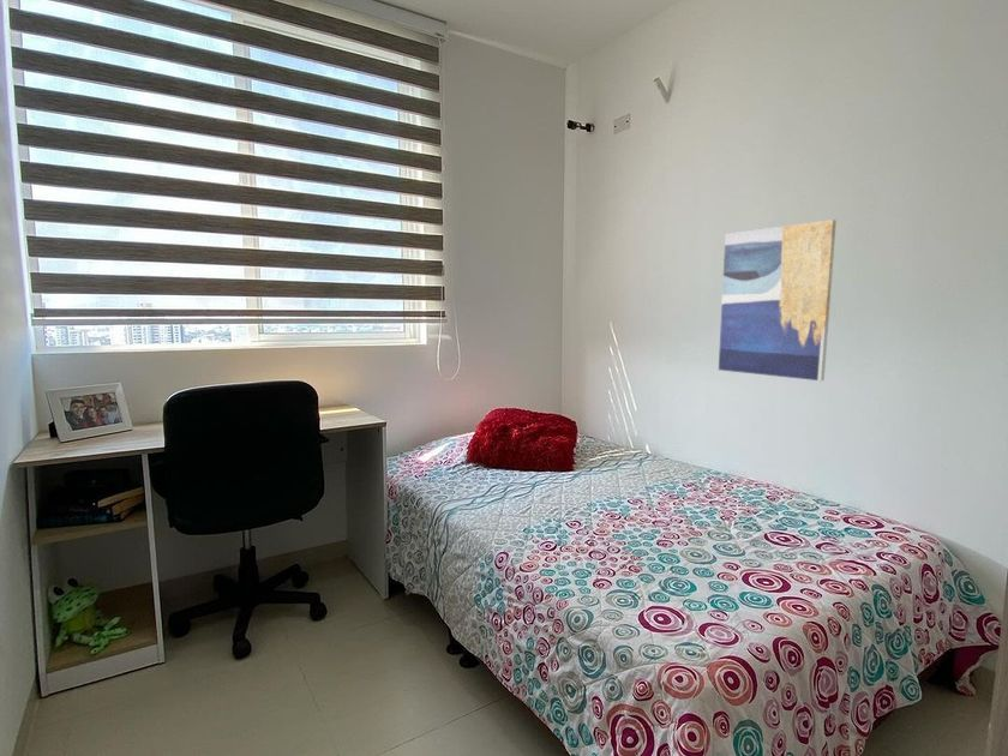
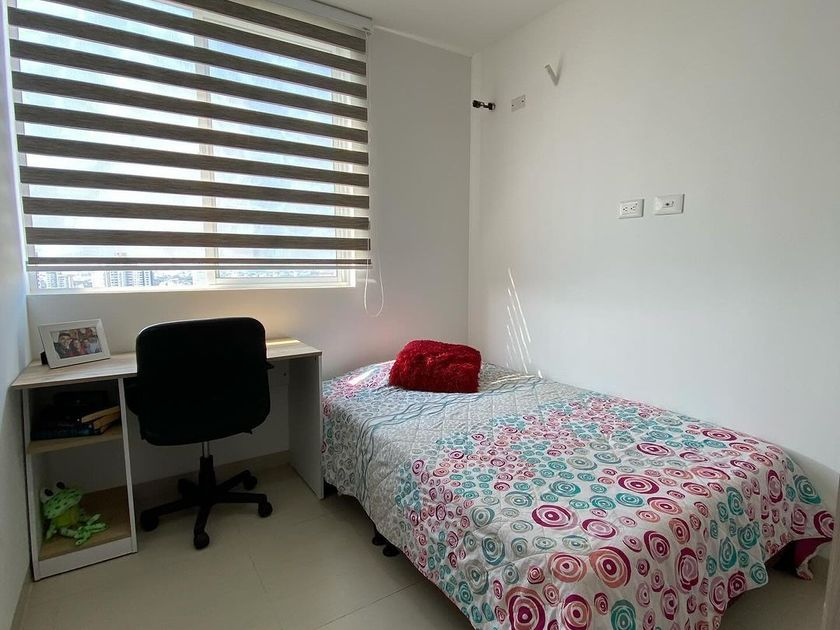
- wall art (770, 302)
